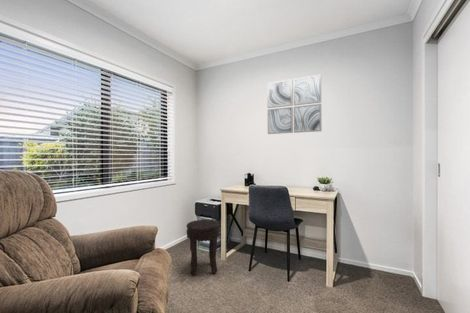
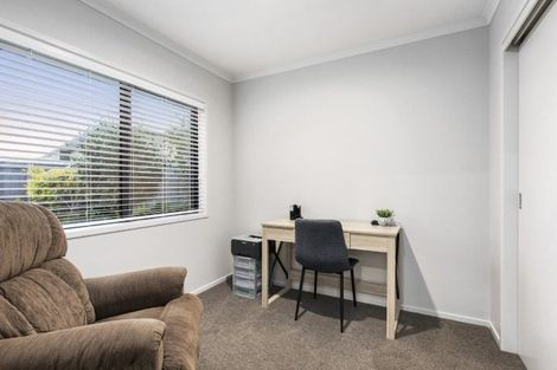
- side table (202, 241)
- wall art (292, 105)
